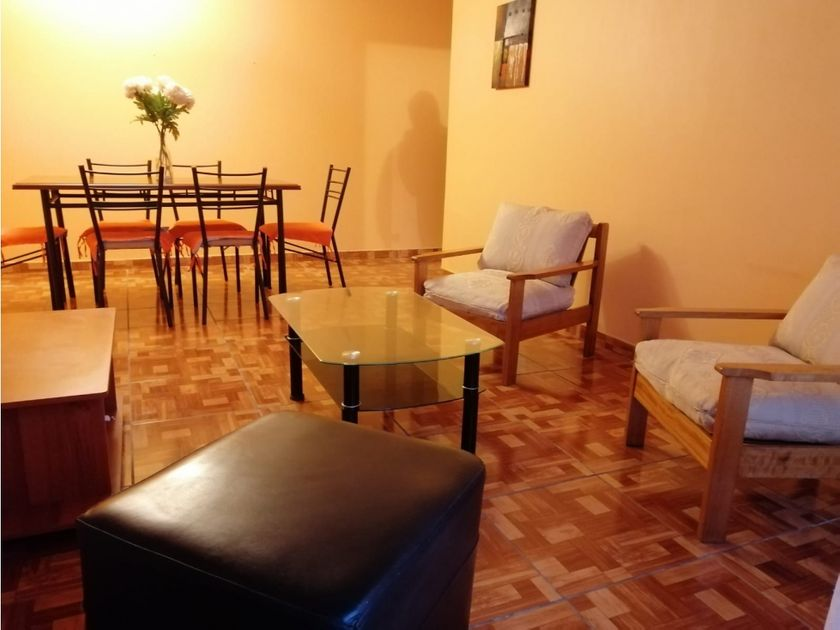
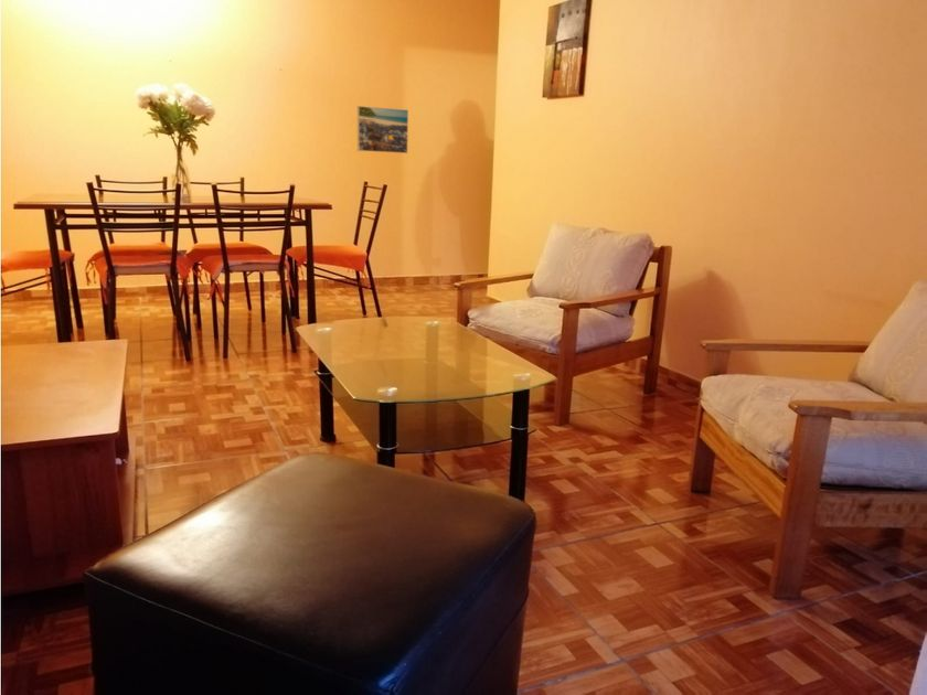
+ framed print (383, 130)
